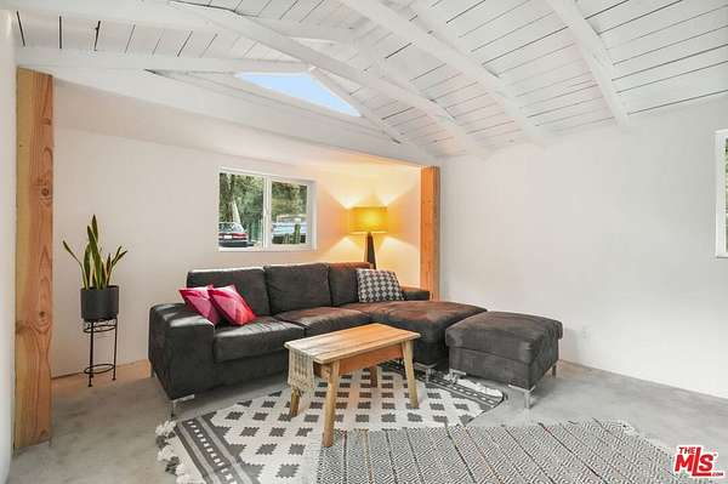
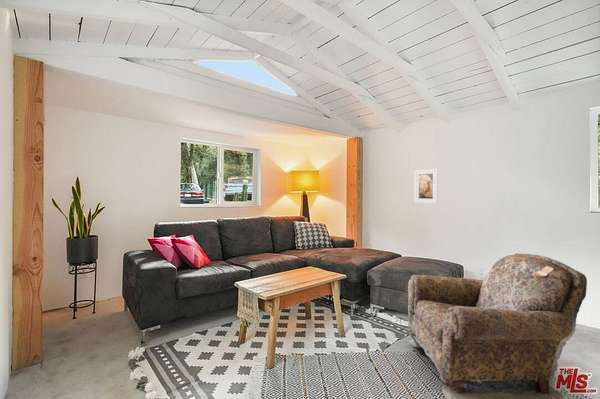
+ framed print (425, 186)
+ armchair (484, 311)
